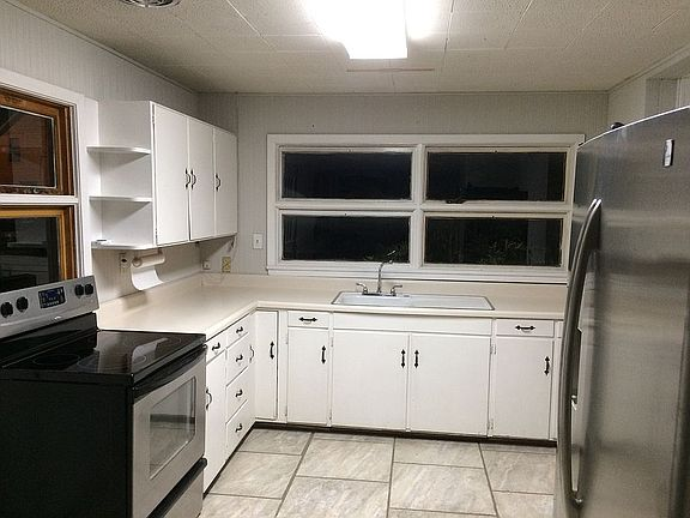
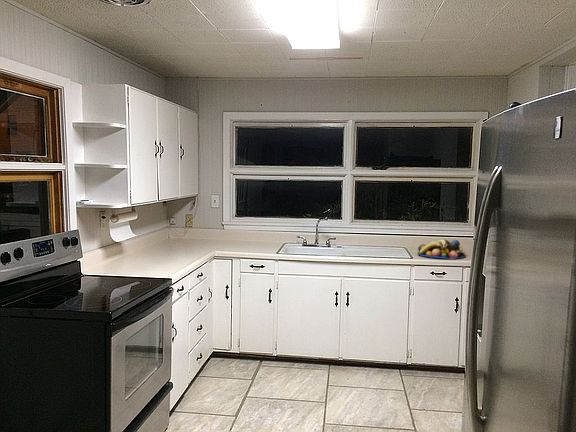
+ fruit bowl (441, 247)
